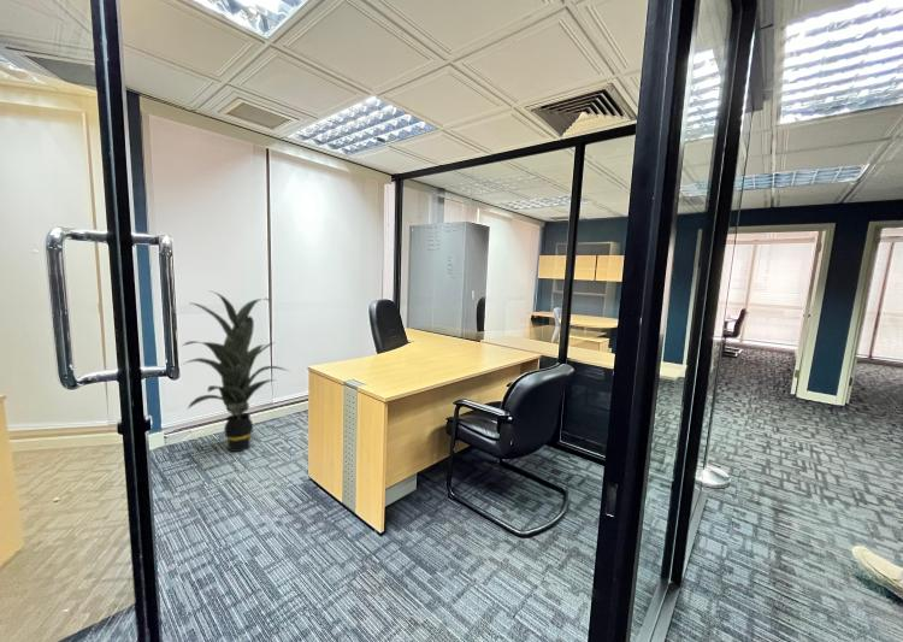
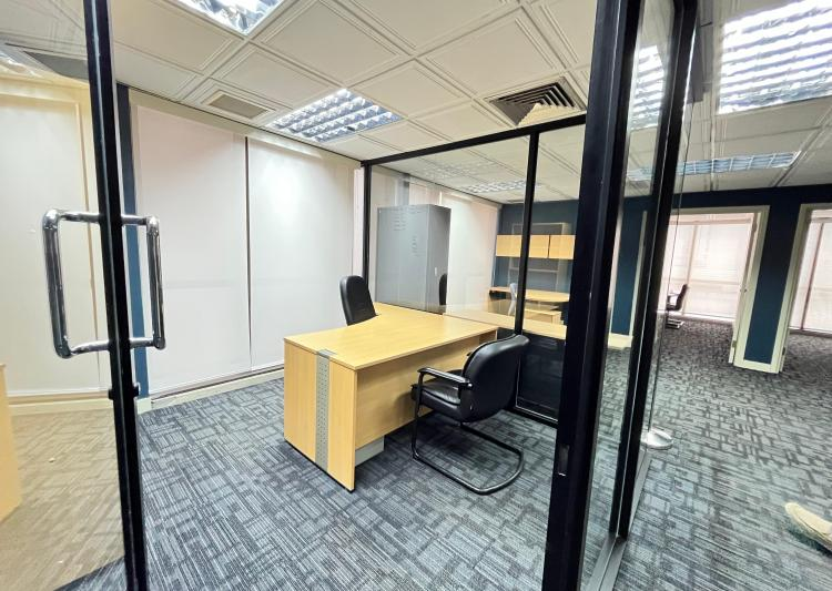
- indoor plant (229, 371)
